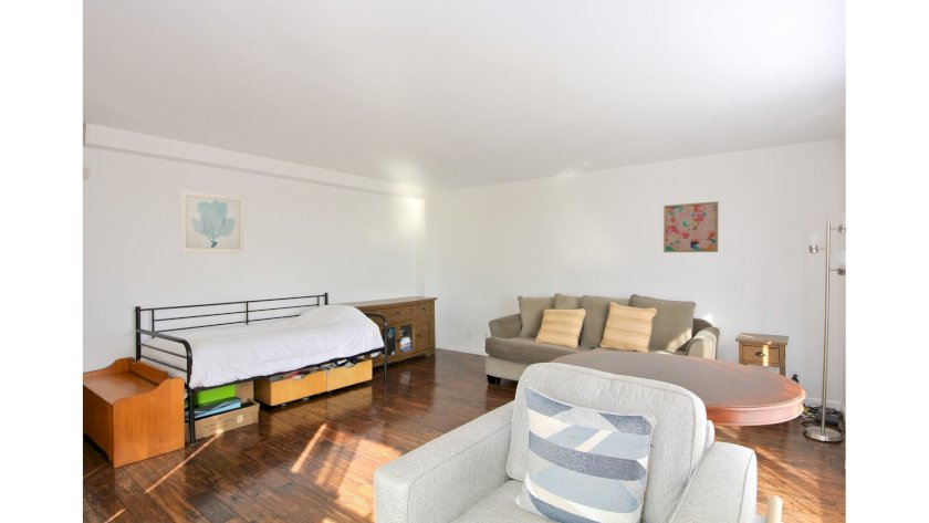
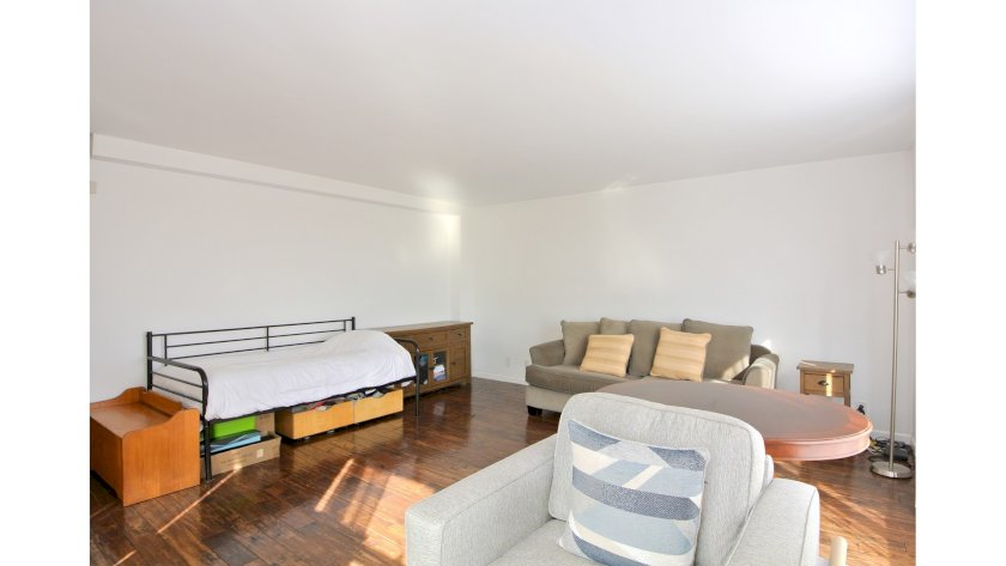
- wall art (689, 228)
- wall art (213, 223)
